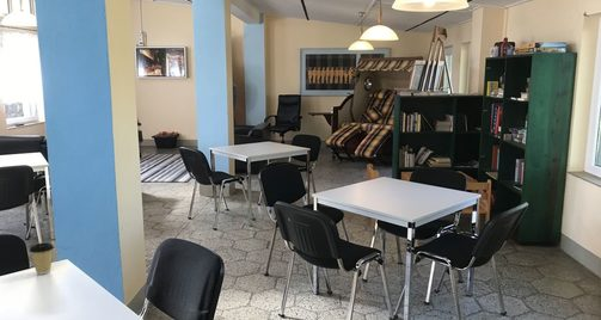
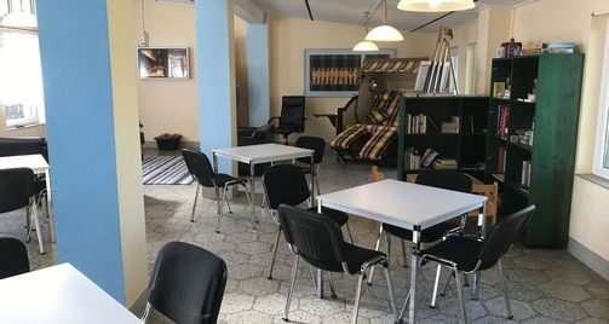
- coffee cup (42, 258)
